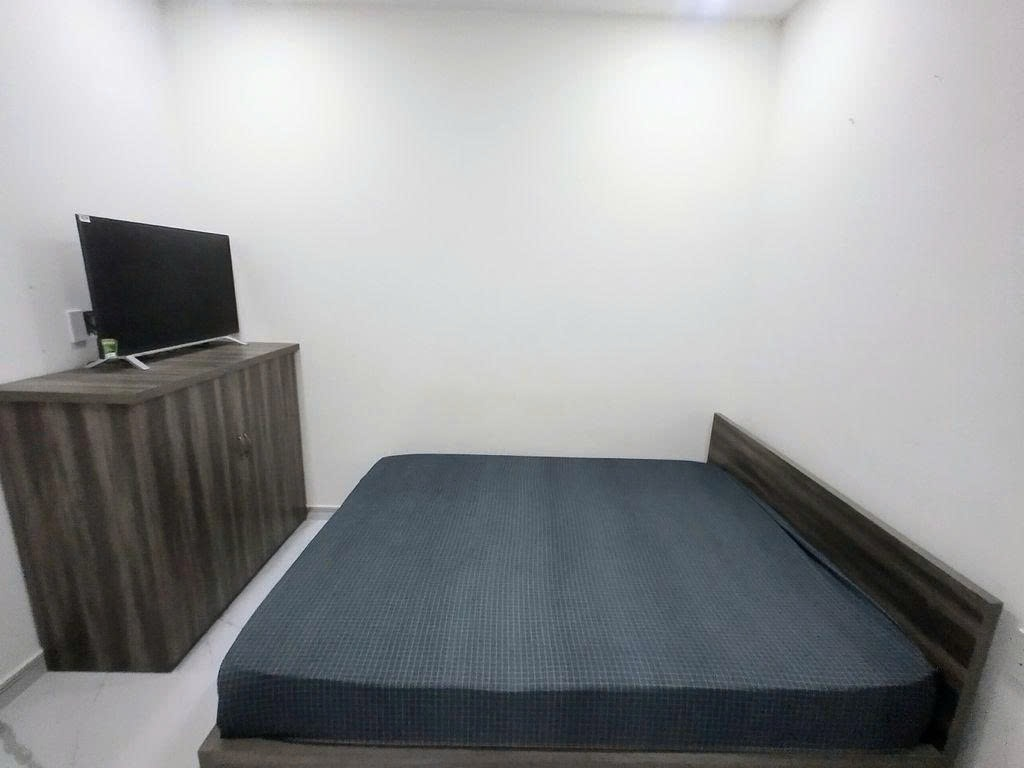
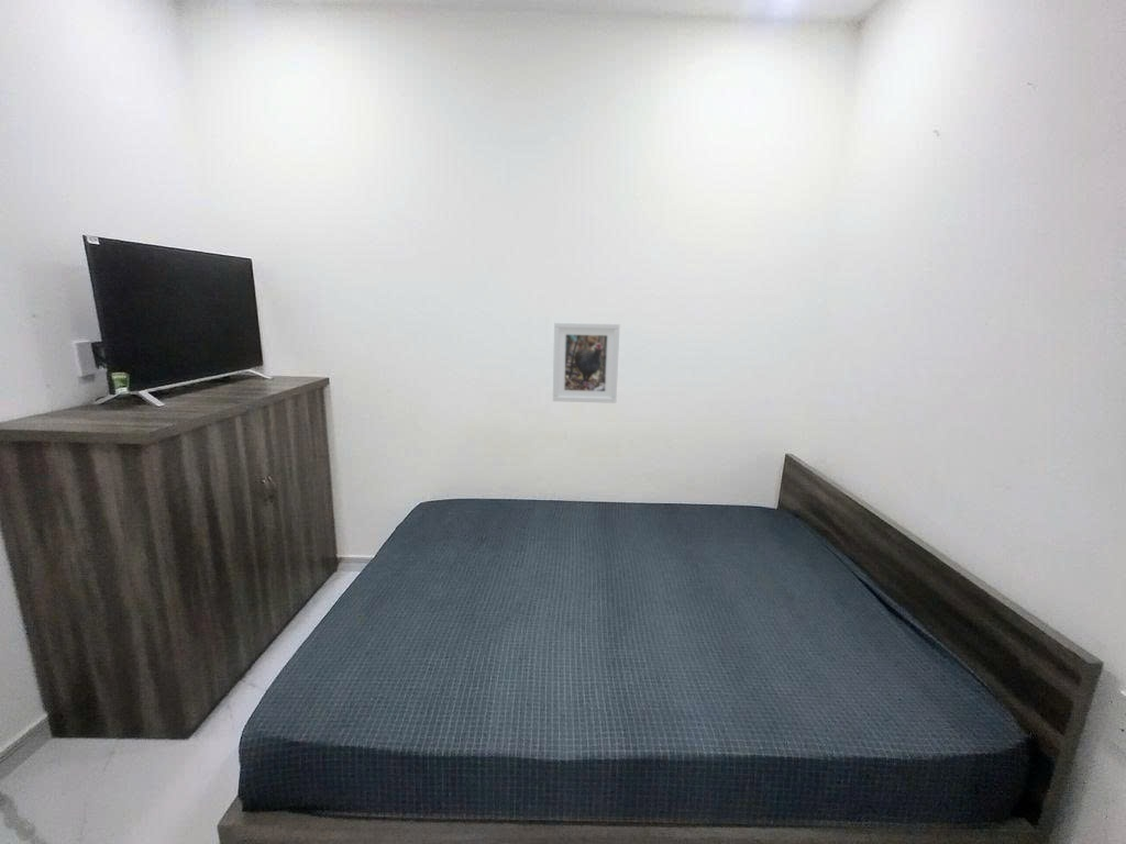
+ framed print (585, 363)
